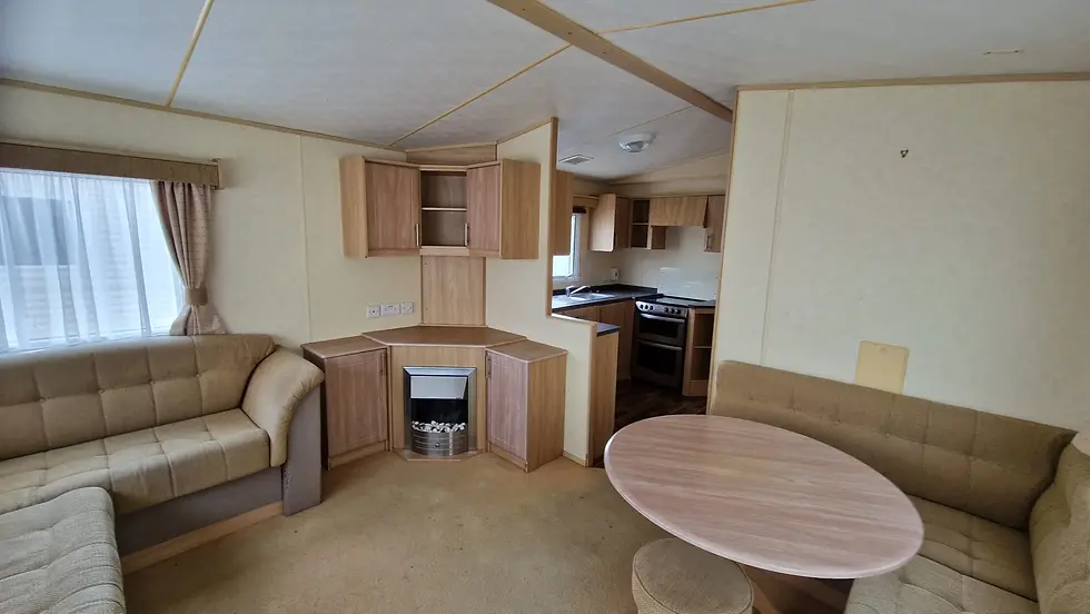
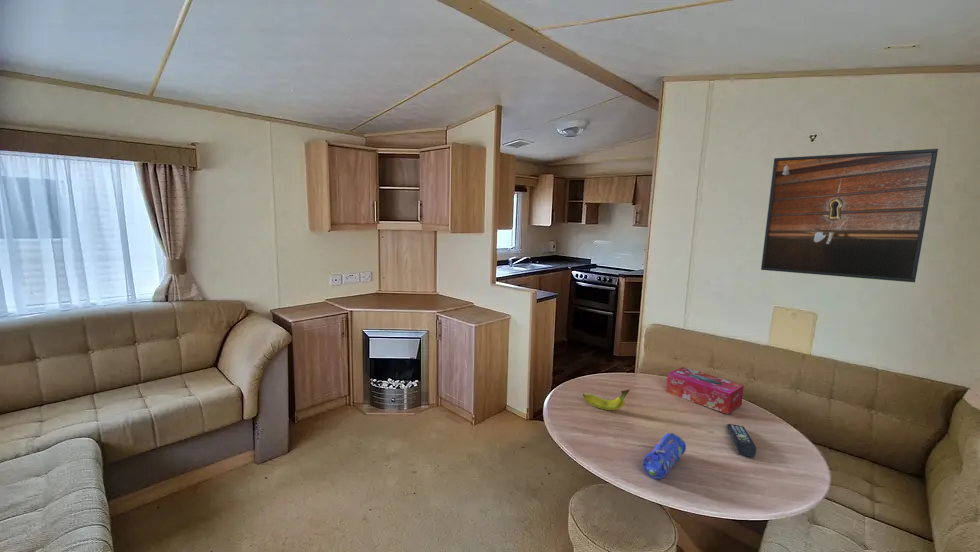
+ pencil case (664, 454)
+ tissue box (703, 388)
+ fruit (604, 399)
+ remote control (741, 438)
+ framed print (839, 216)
